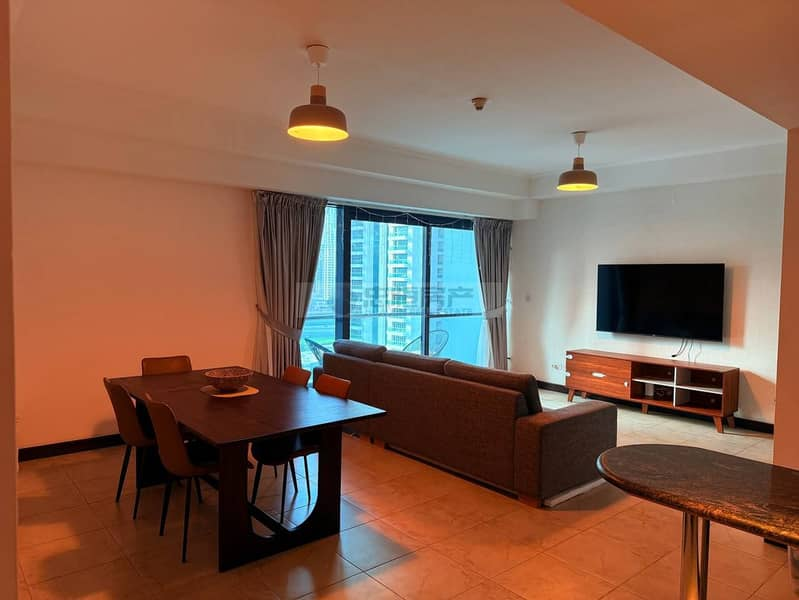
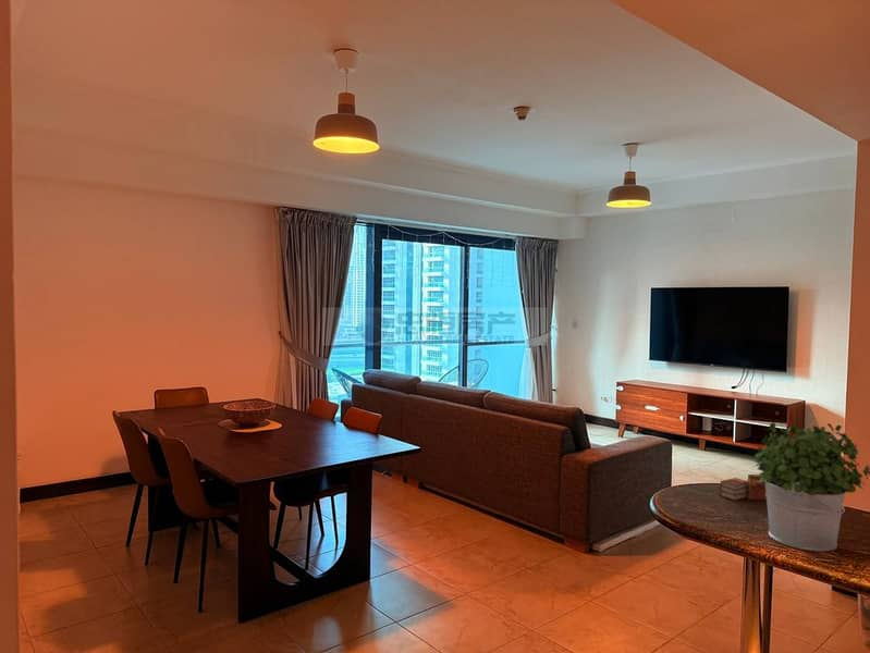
+ book (756, 485)
+ potted plant (810, 481)
